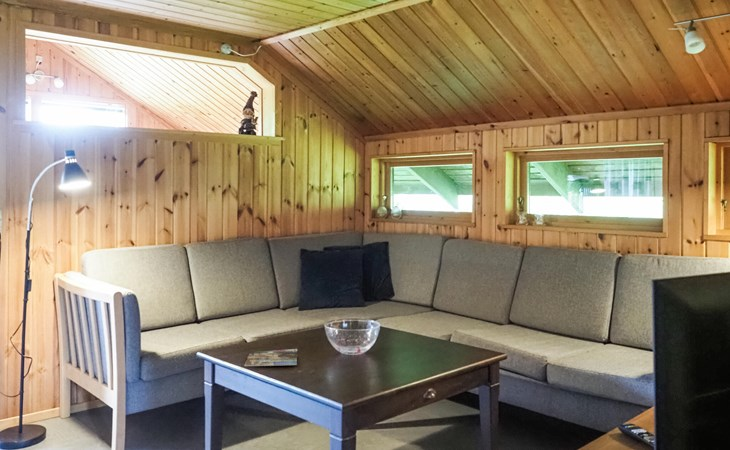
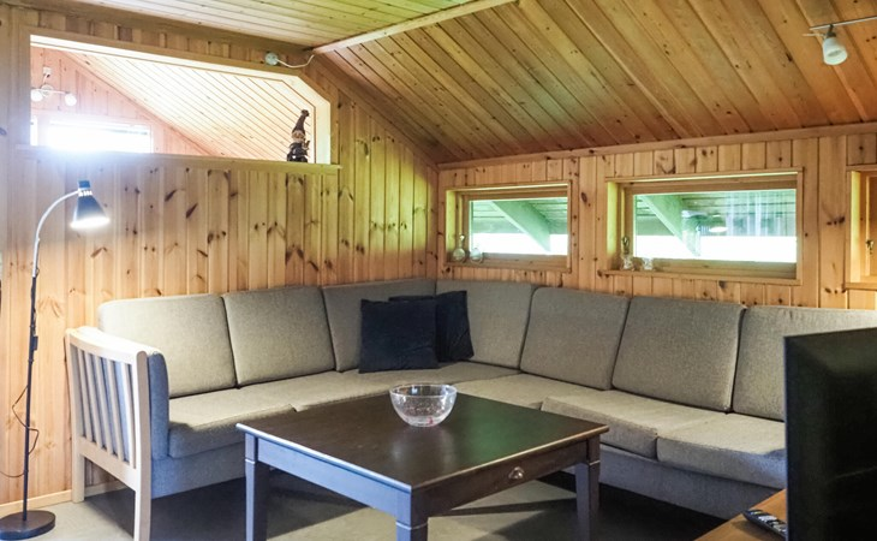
- magazine (272, 357)
